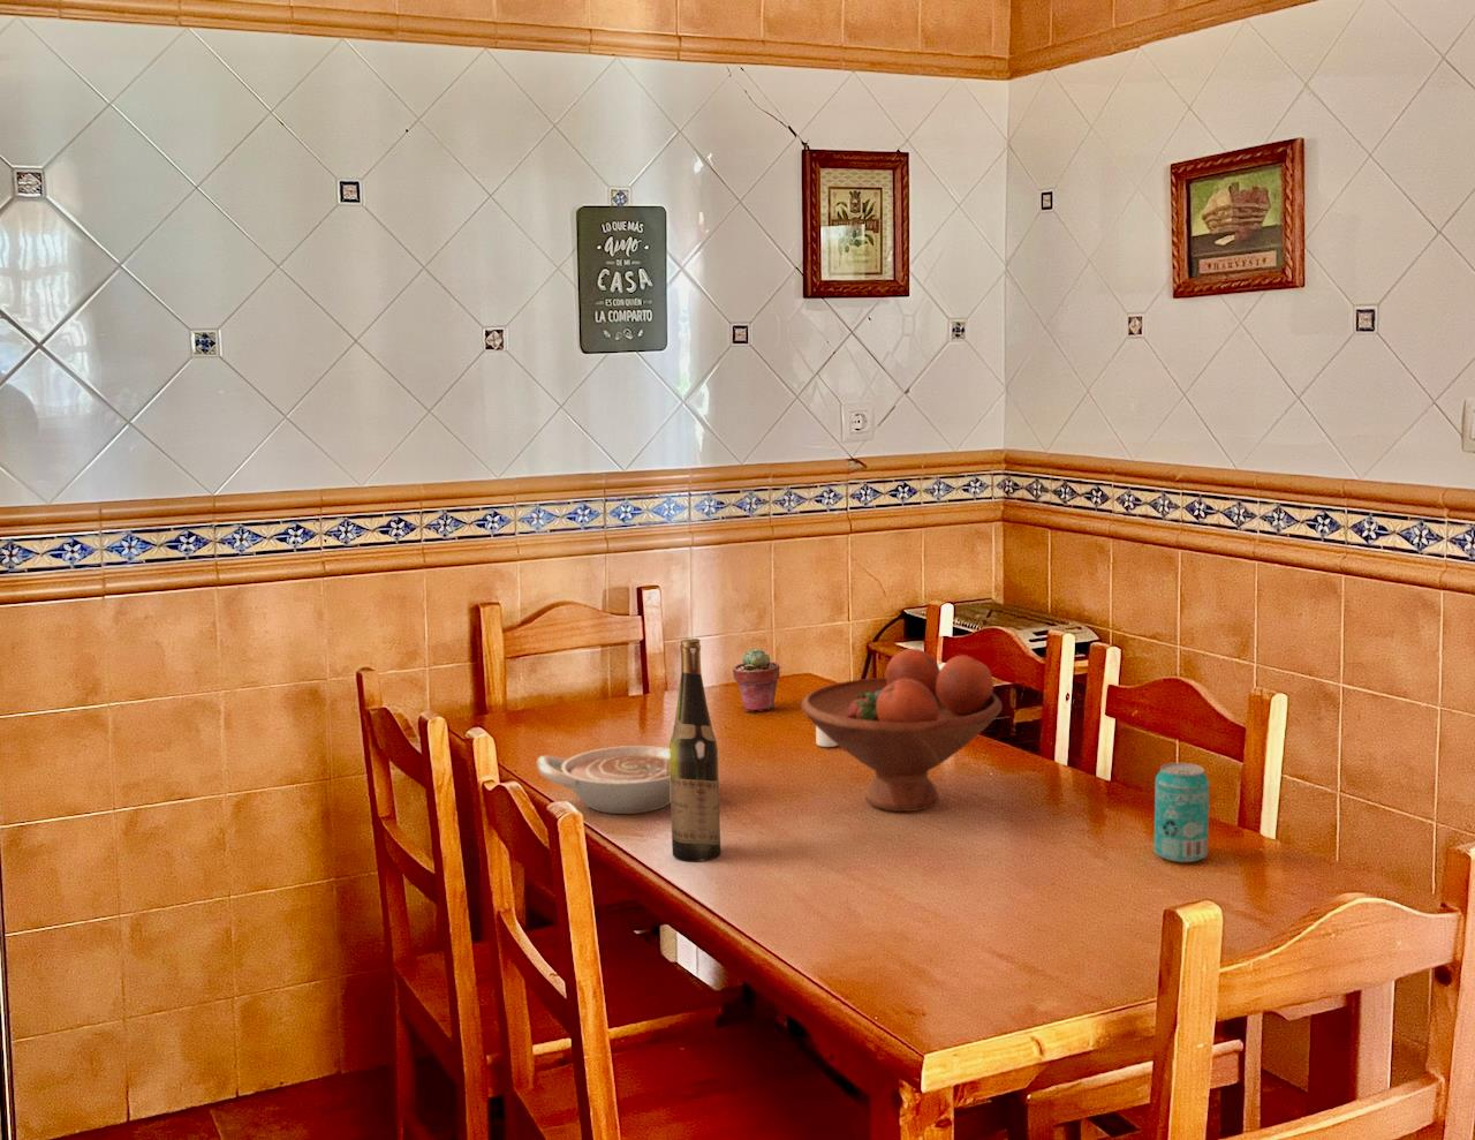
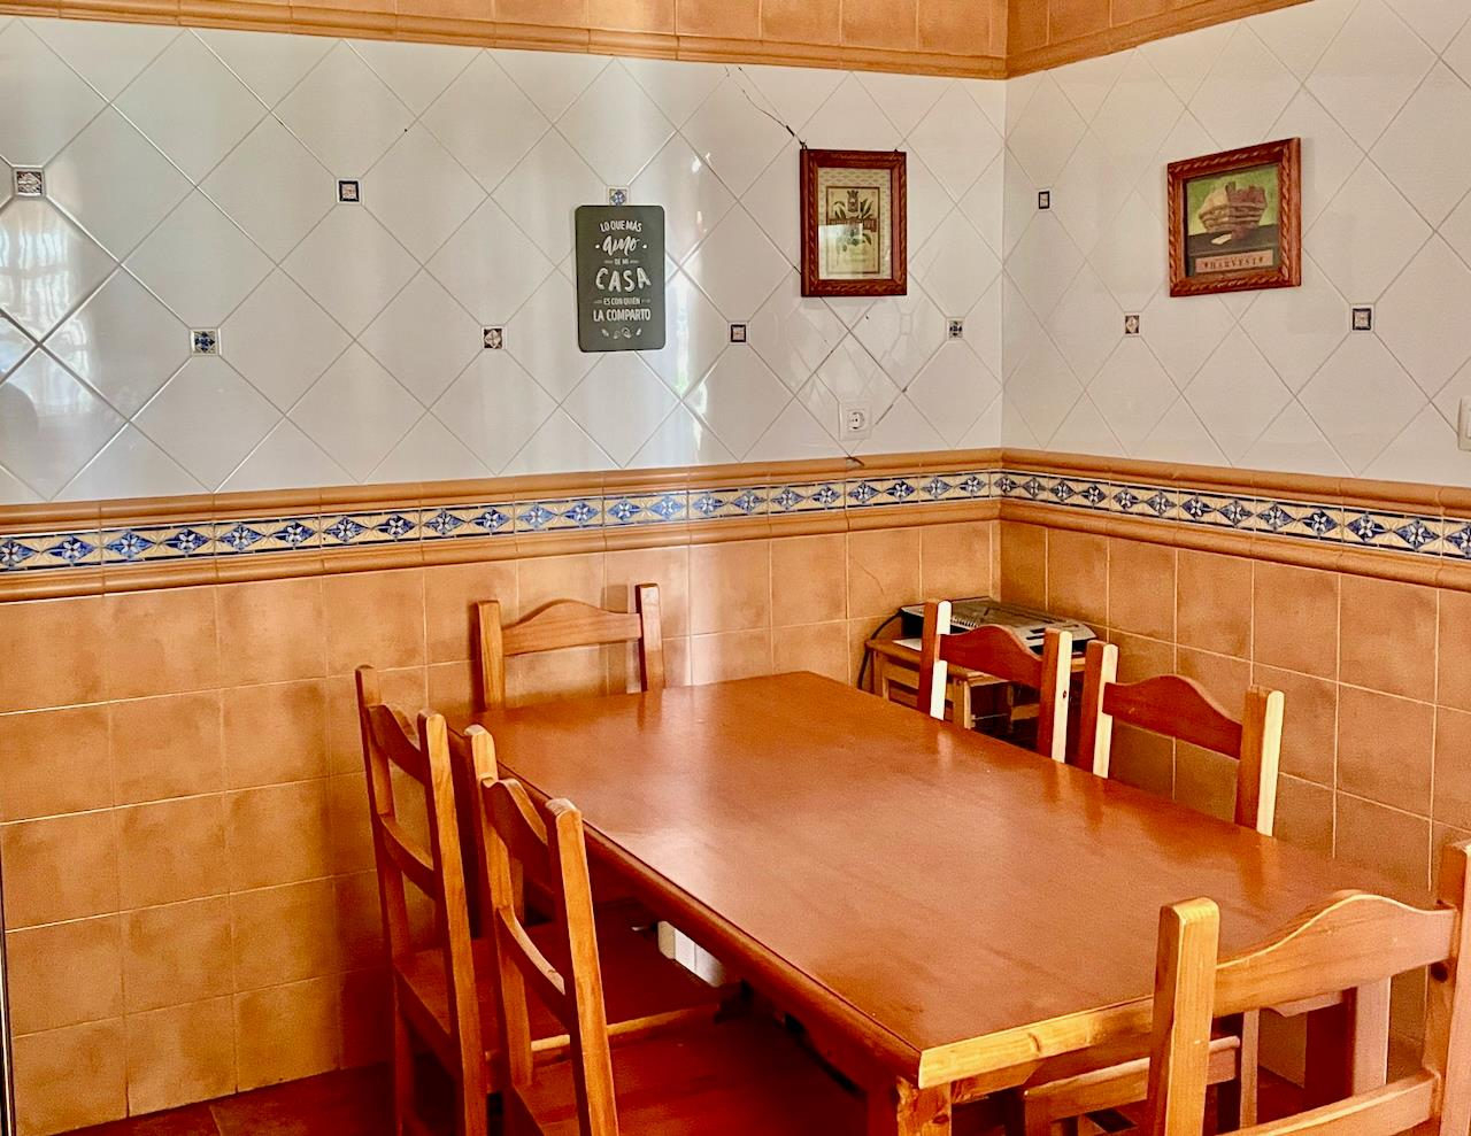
- potted succulent (755, 678)
- bowl (629, 776)
- fruit bowl (900, 730)
- beverage can (1182, 812)
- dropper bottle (821, 730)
- wine bottle (692, 747)
